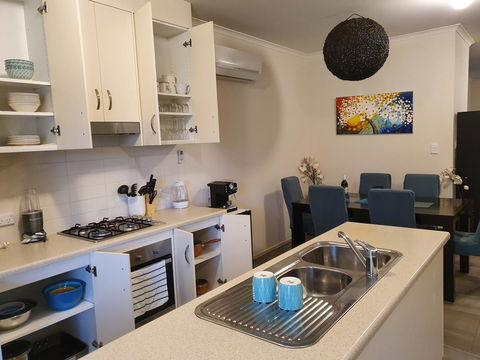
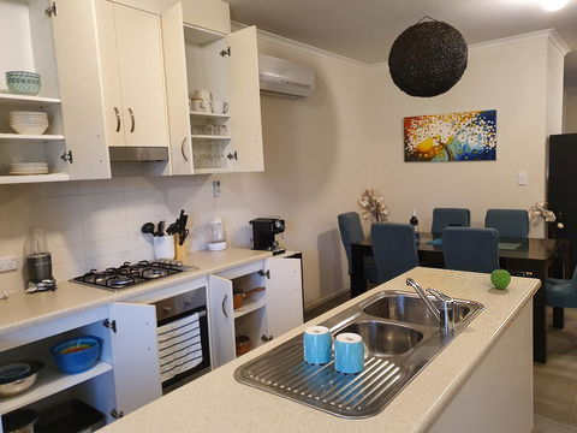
+ fruit (500, 279)
